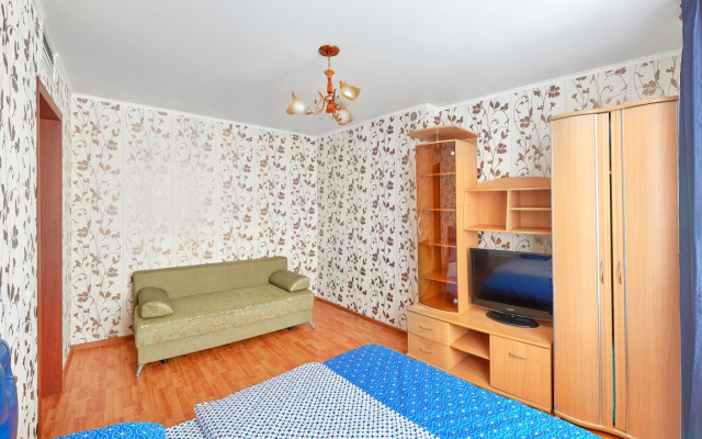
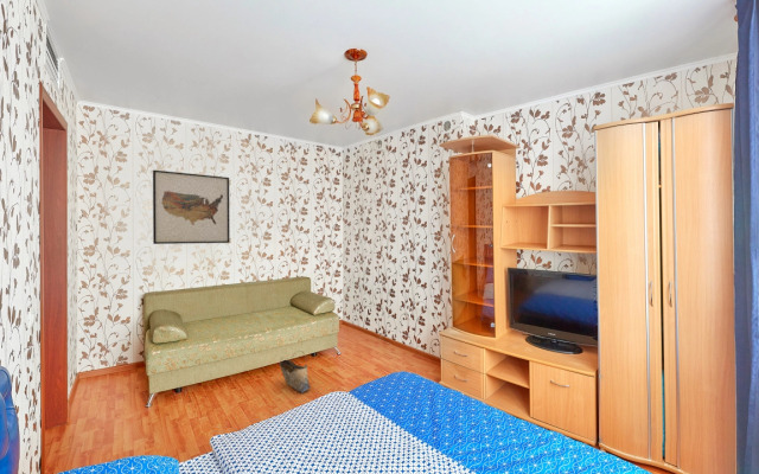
+ wall art (193, 209)
+ basket (293, 370)
